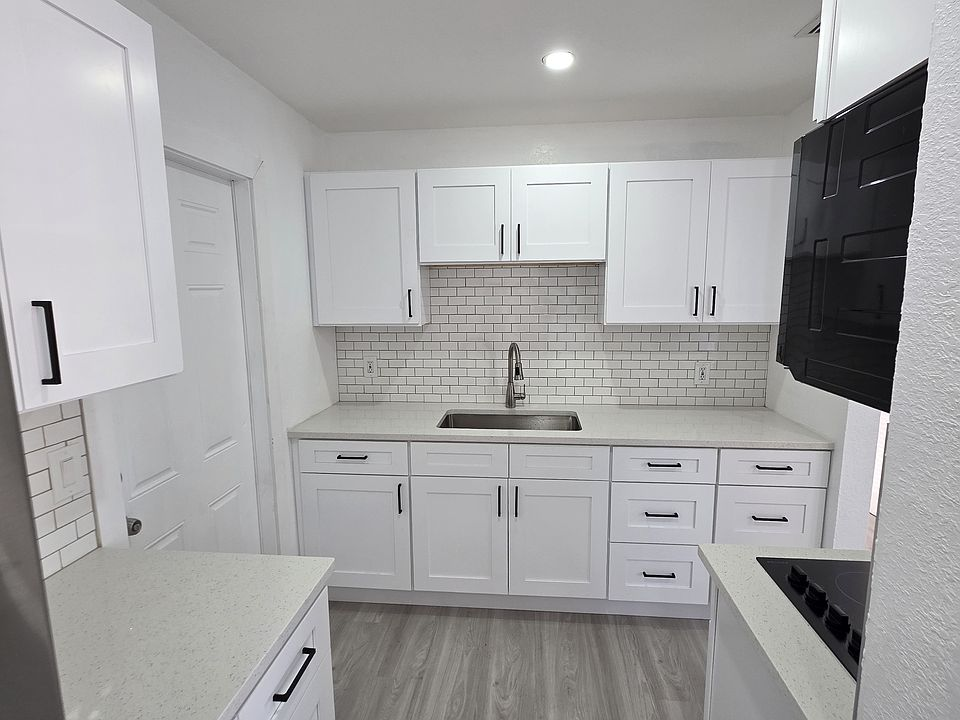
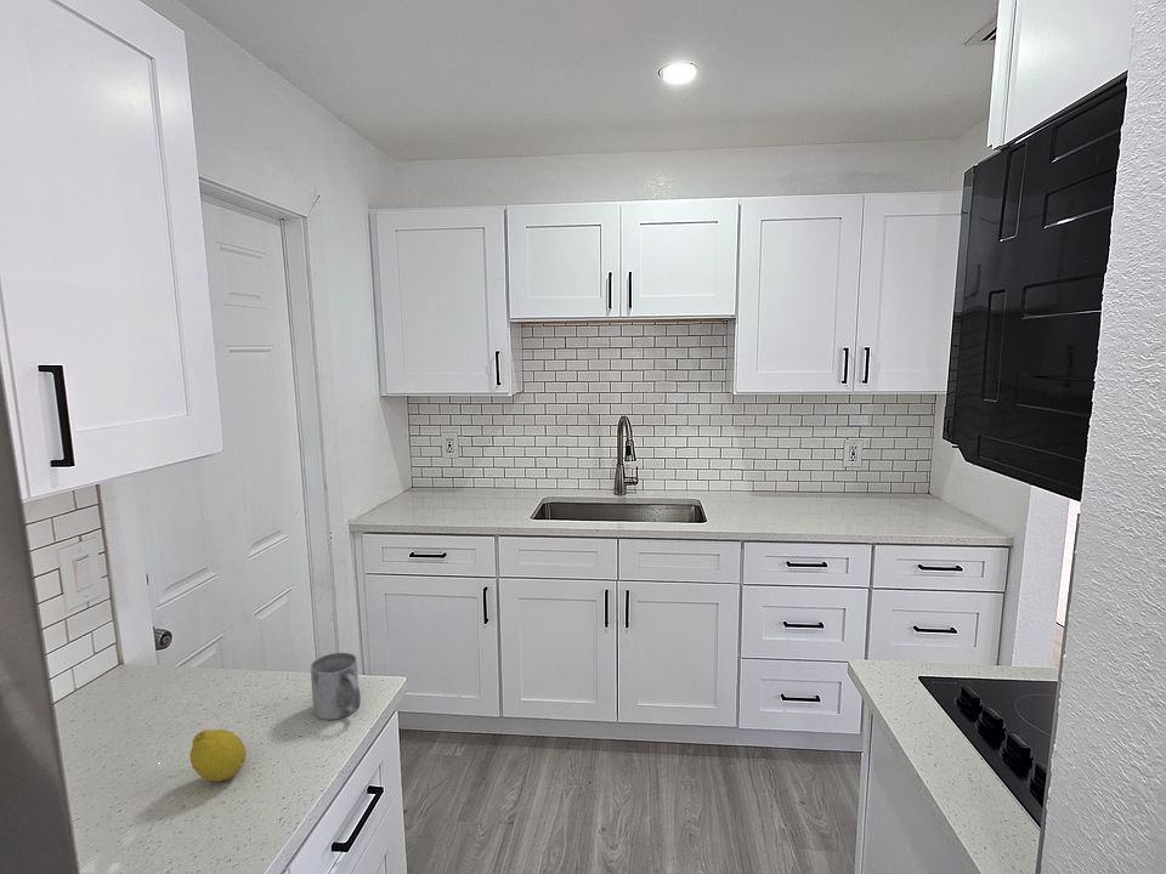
+ mug (340, 687)
+ fruit (217, 753)
